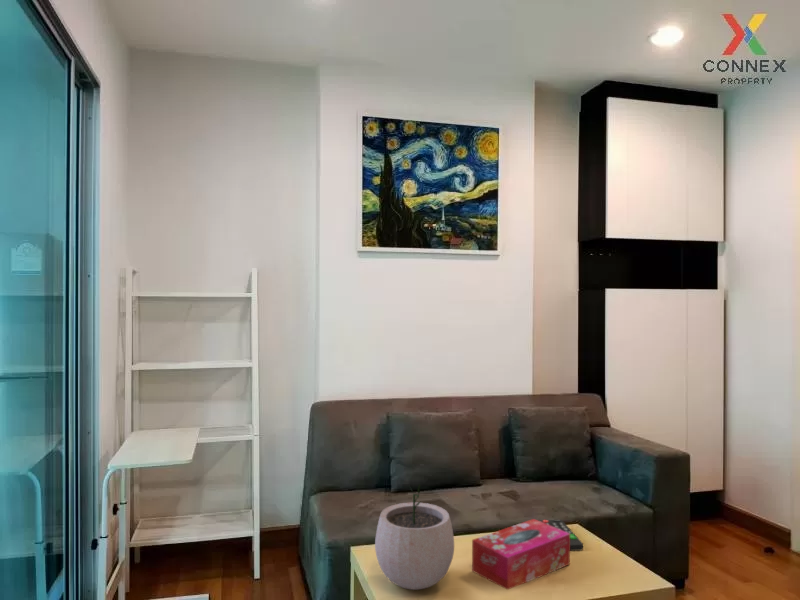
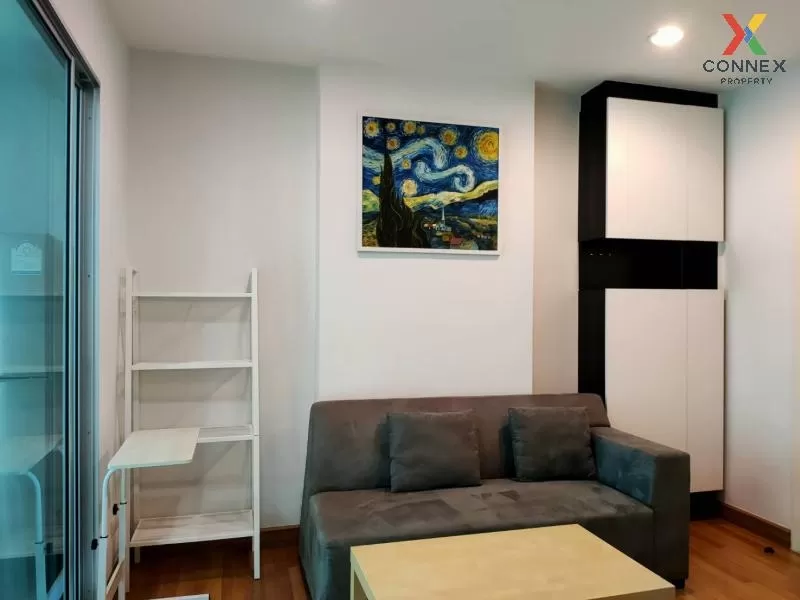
- plant pot (414, 533)
- tissue box (521, 552)
- remote control (562, 530)
